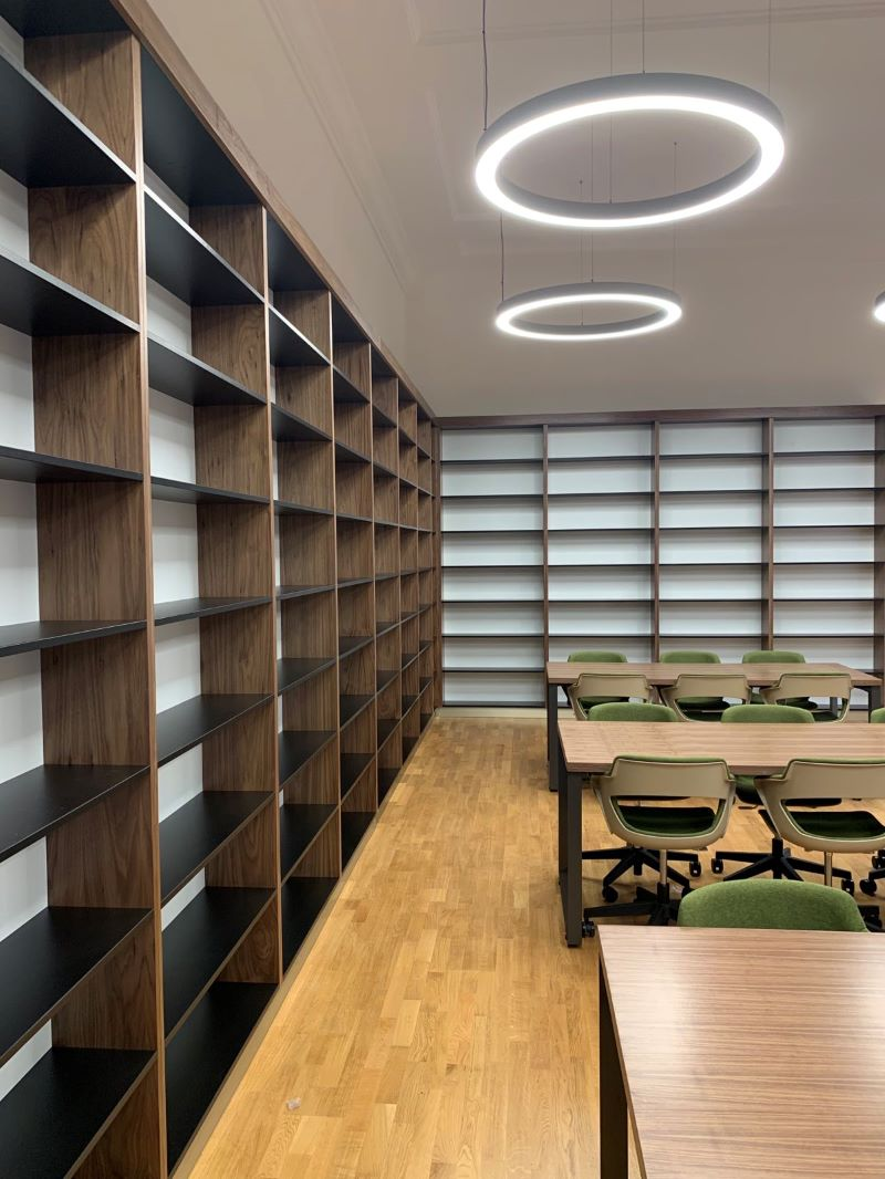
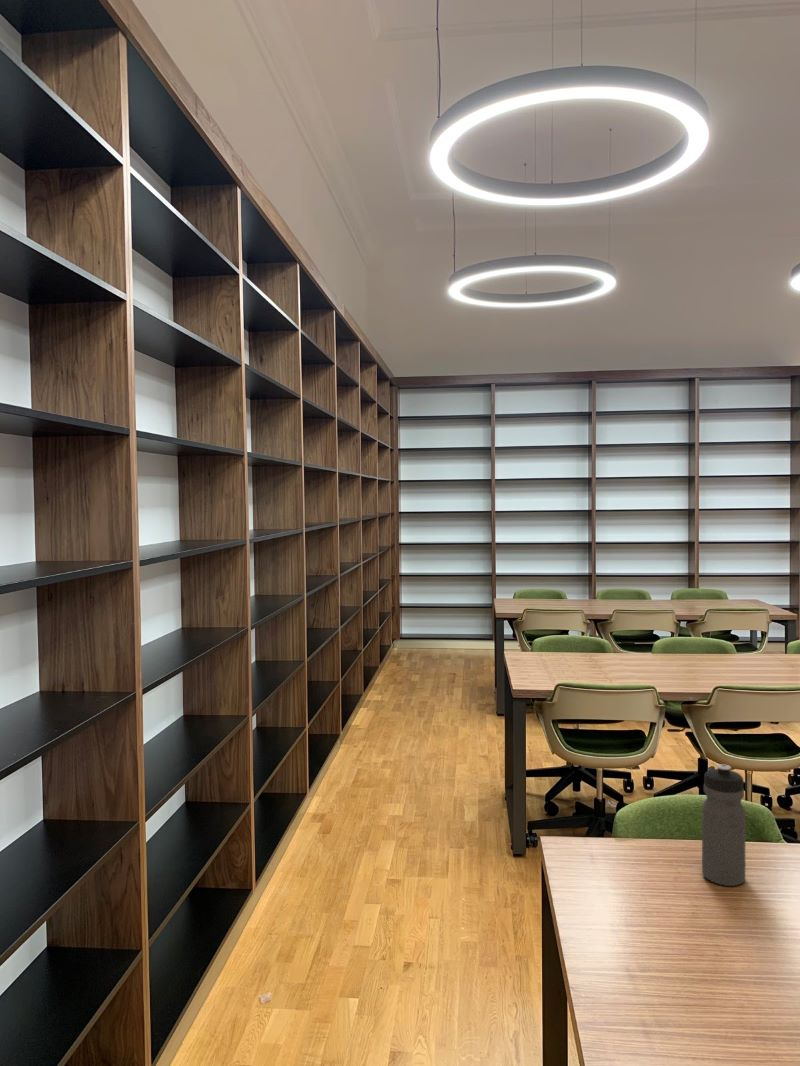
+ water bottle (723, 821)
